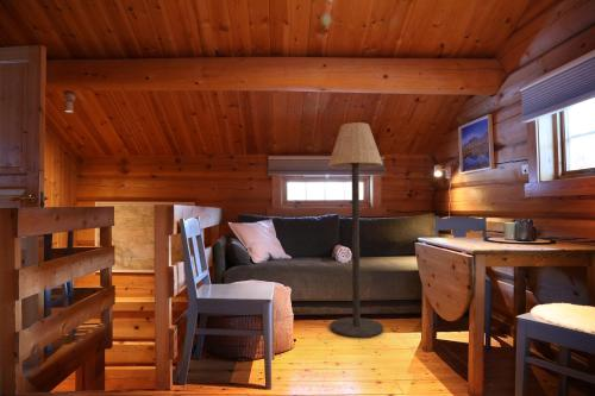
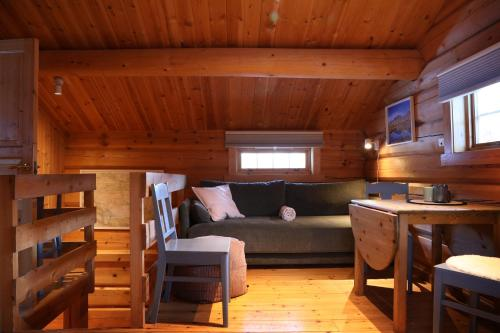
- floor lamp (355, 226)
